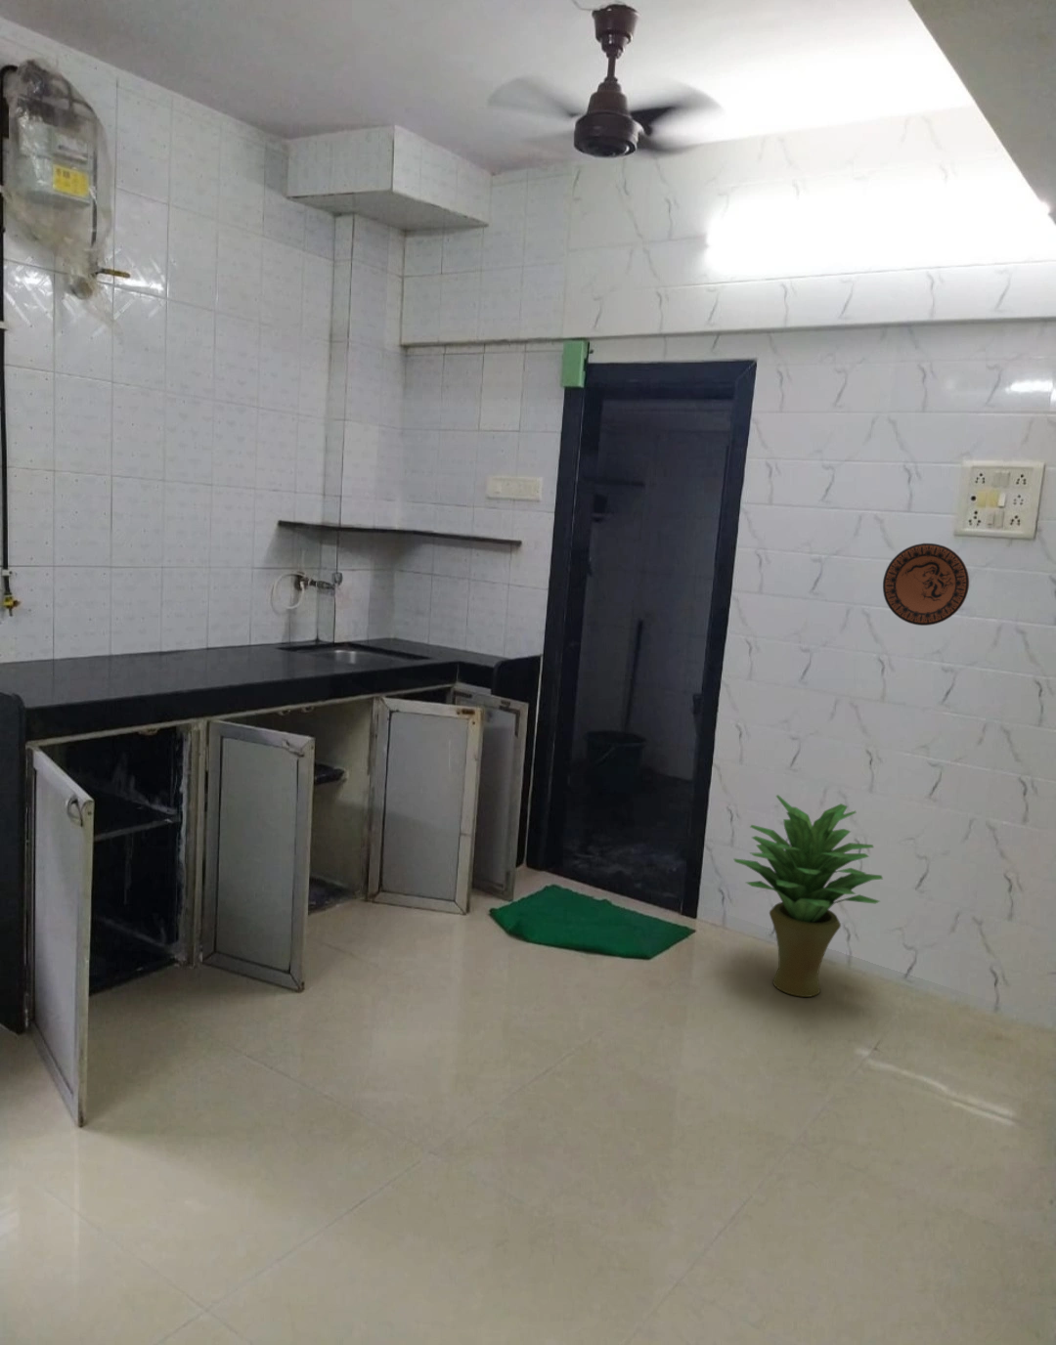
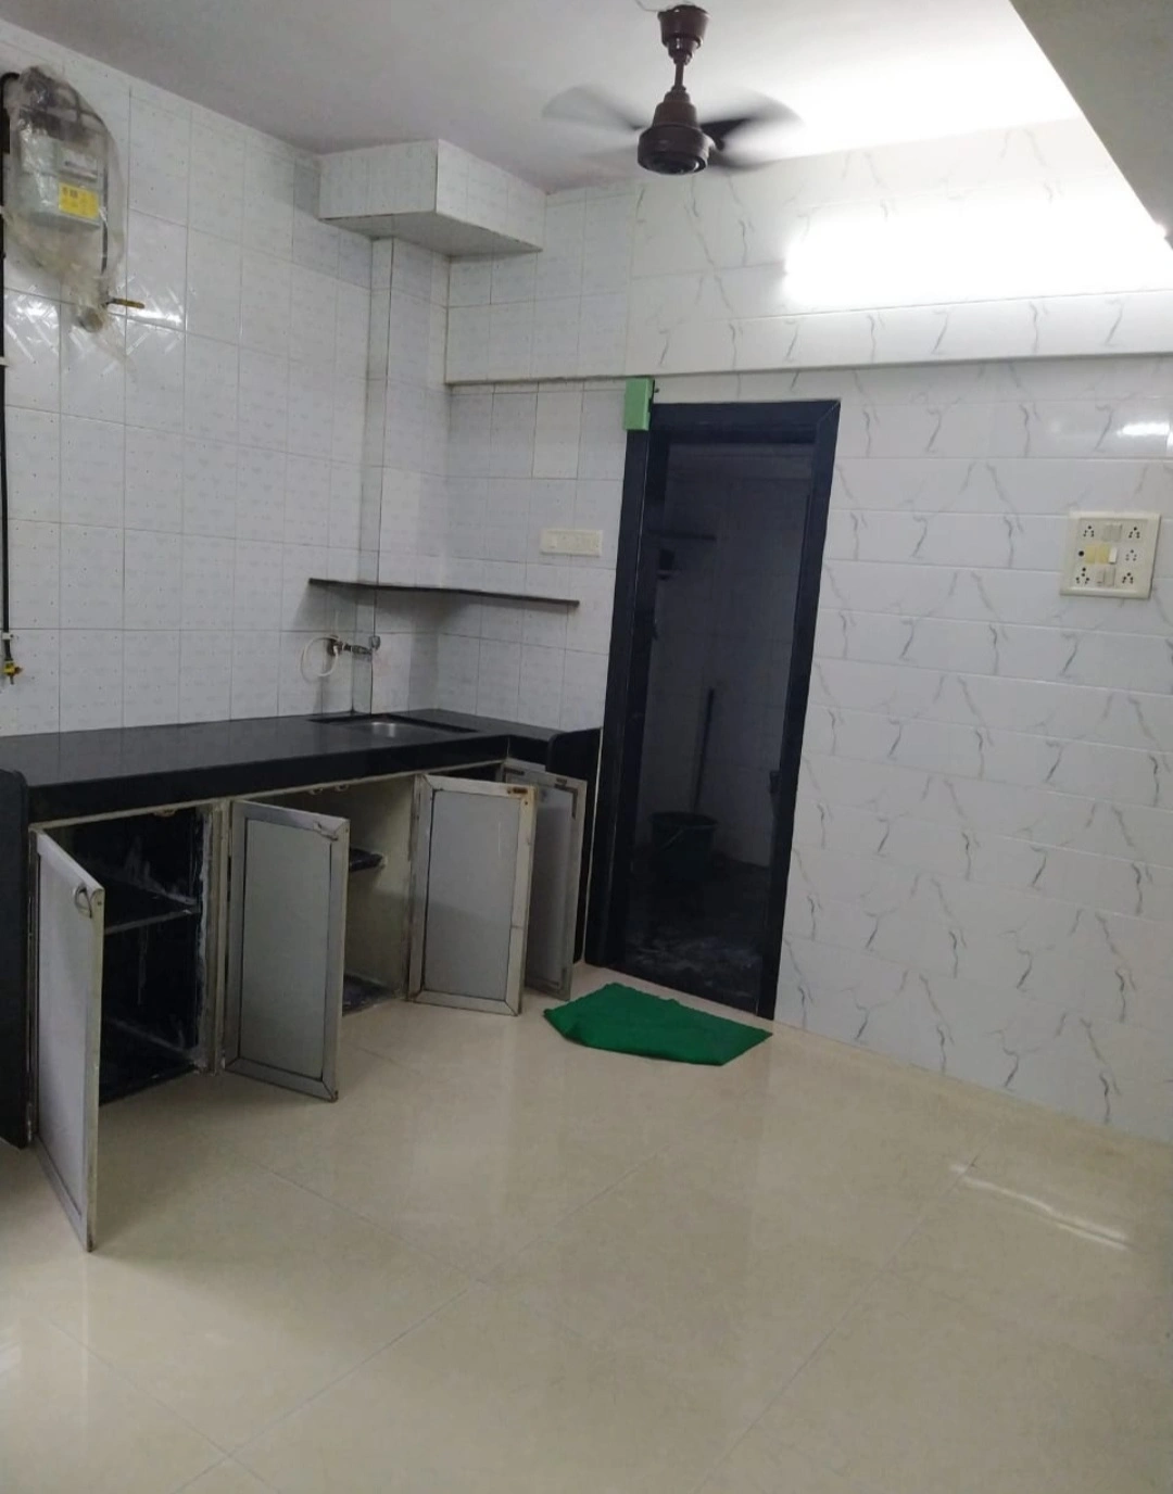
- decorative plate (925, 584)
- potted plant (808, 894)
